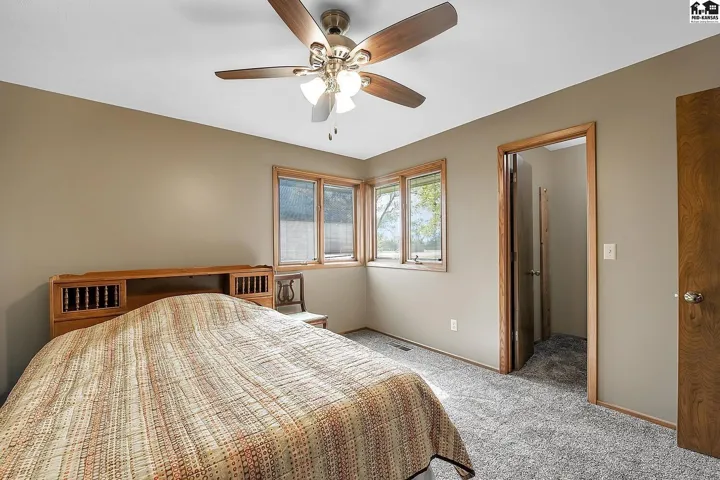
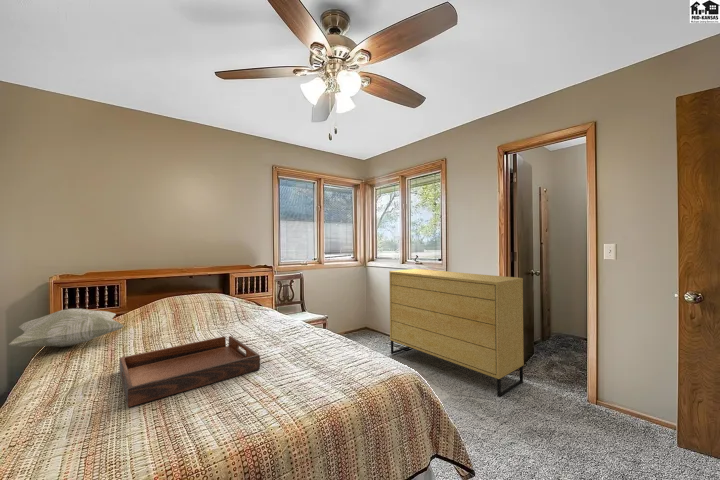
+ dresser (448, 320)
+ decorative pillow (71, 326)
+ serving tray (190, 363)
